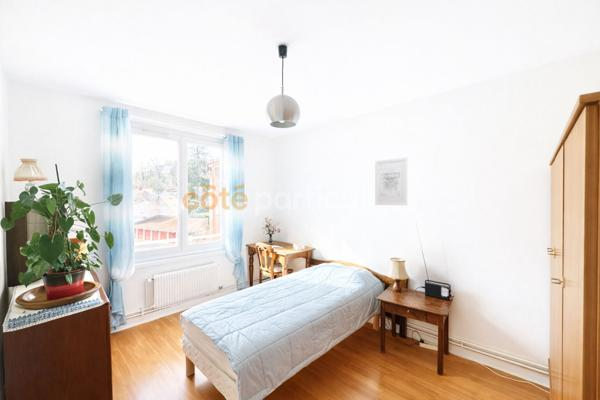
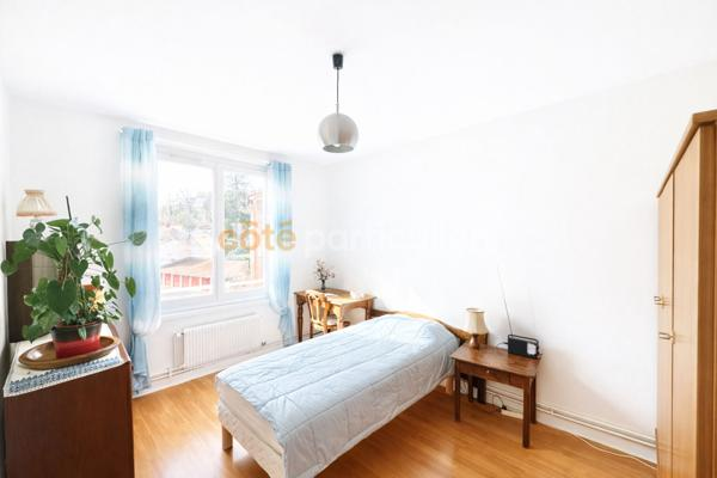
- wall art (390, 182)
